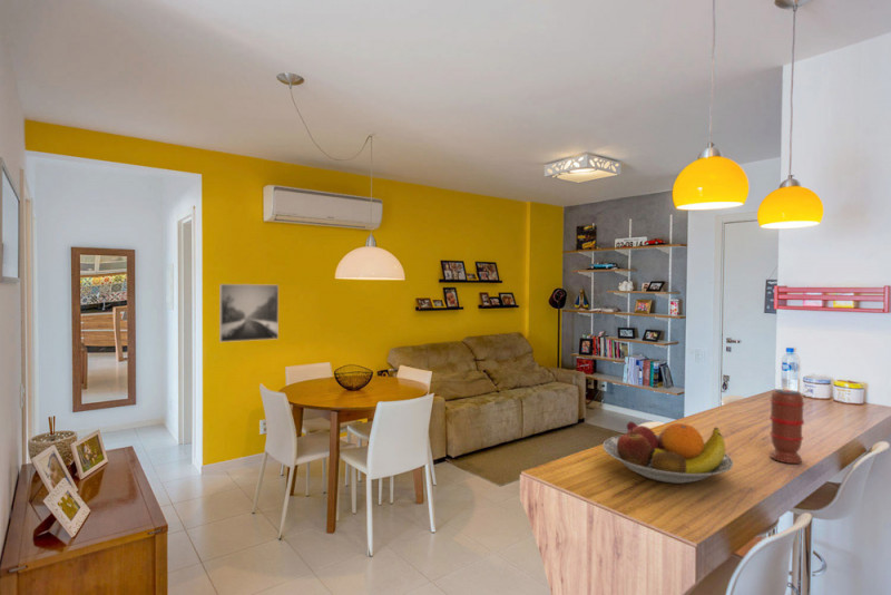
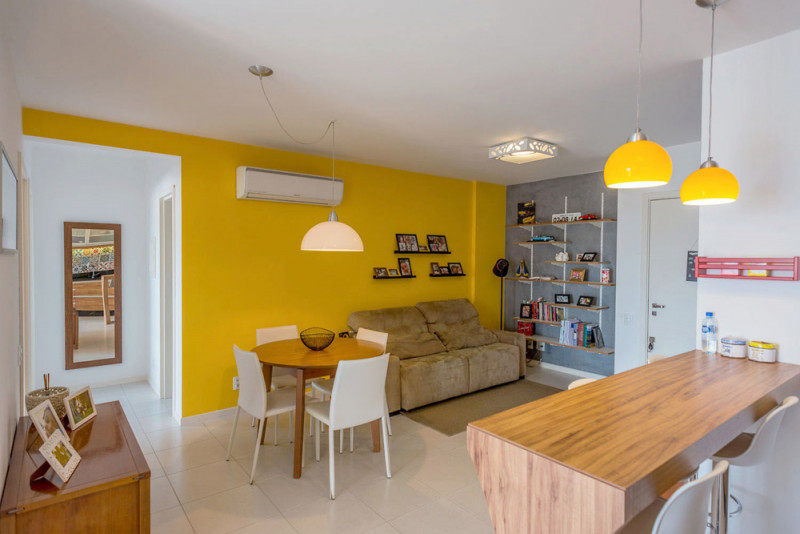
- spice grinder (786, 425)
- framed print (249, 312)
- fruit bowl (664, 447)
